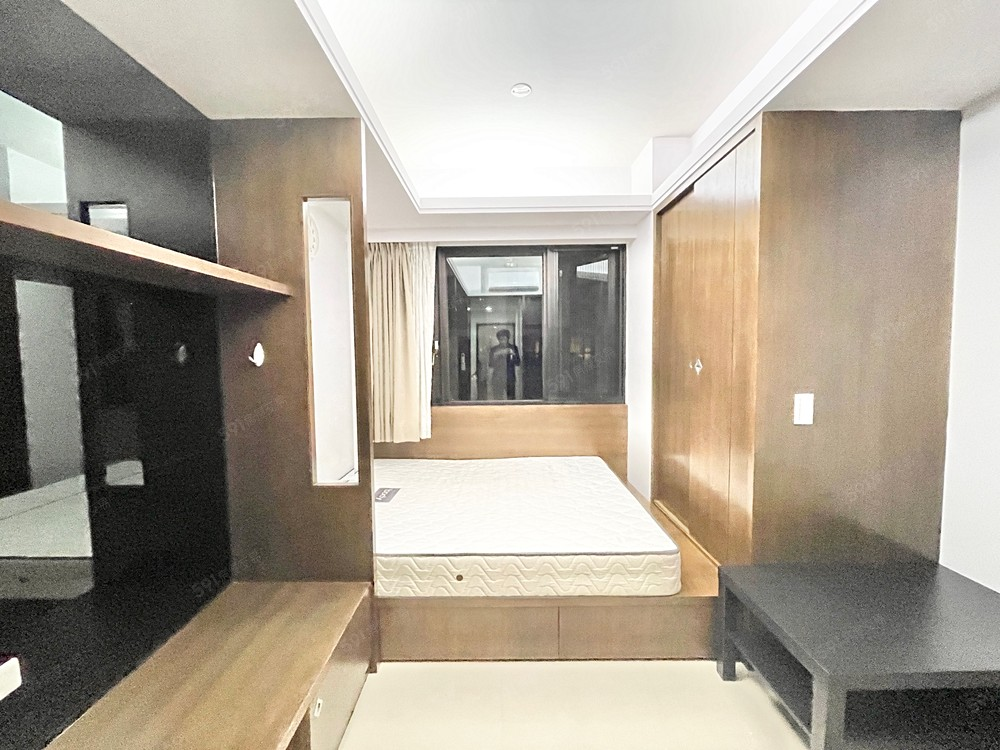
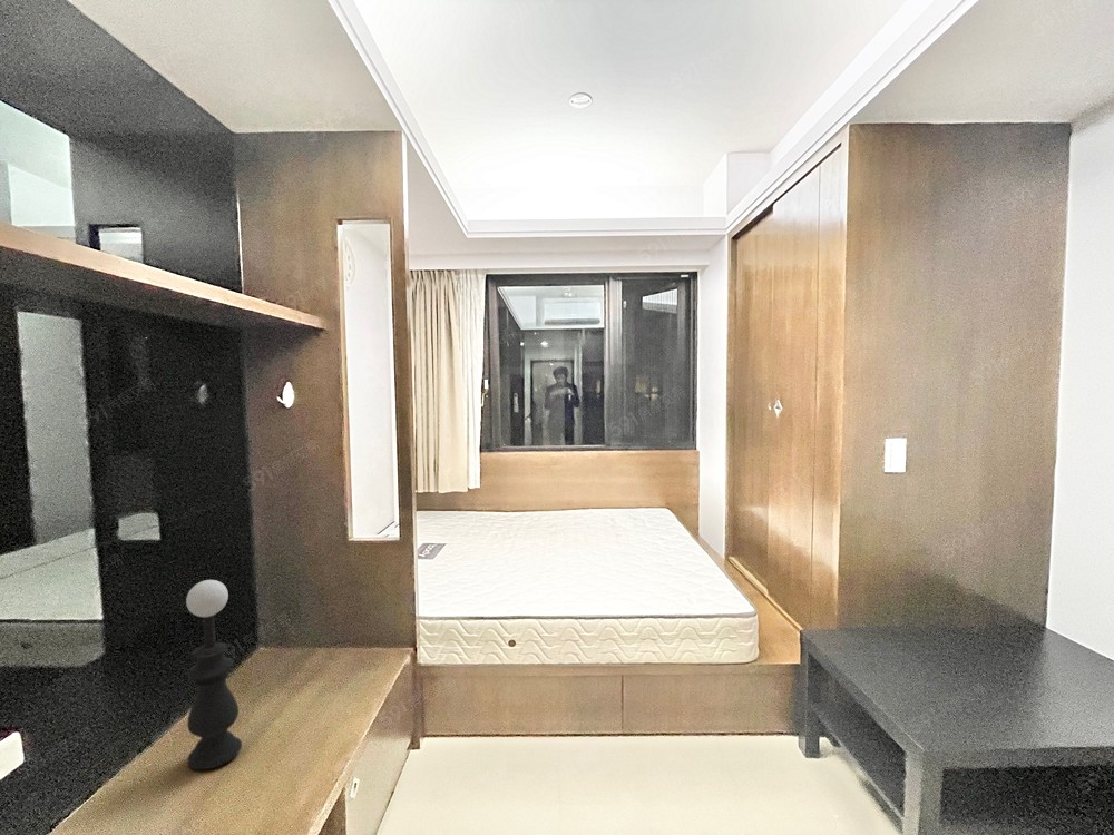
+ table lamp (211, 669)
